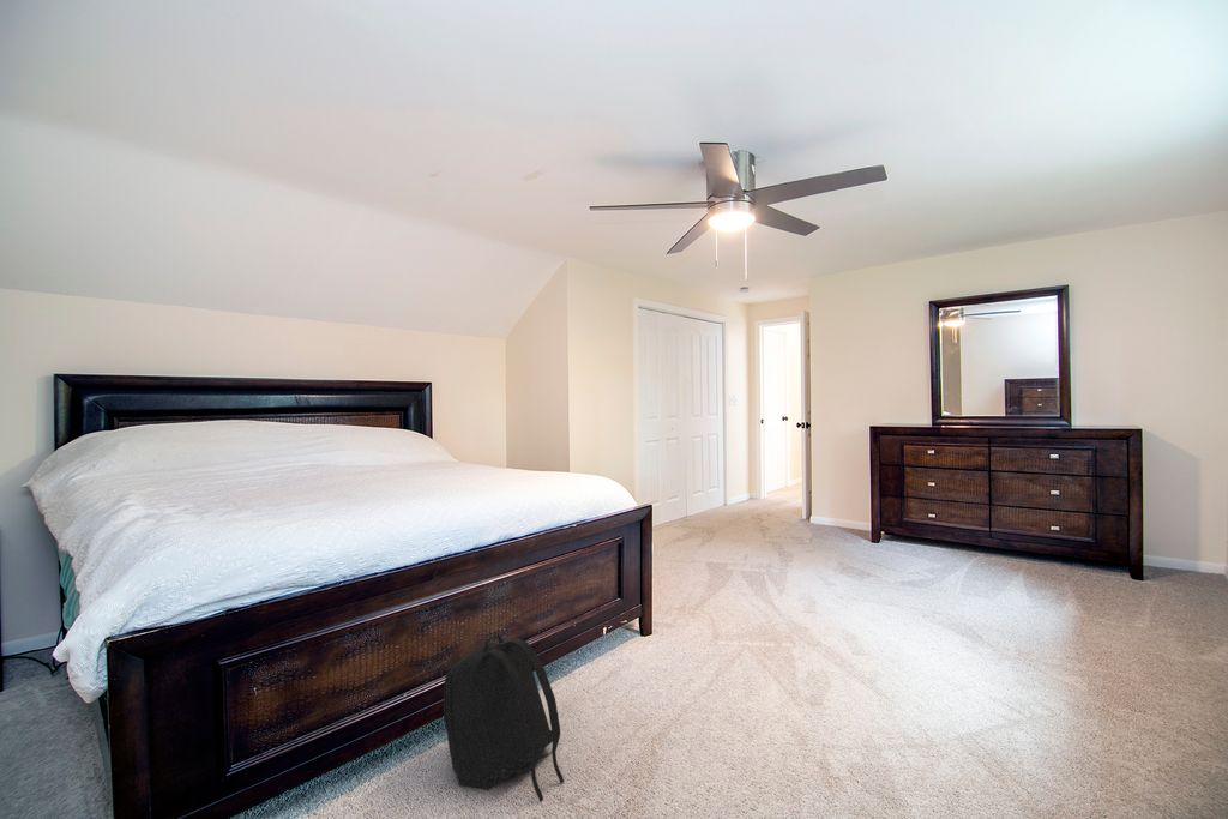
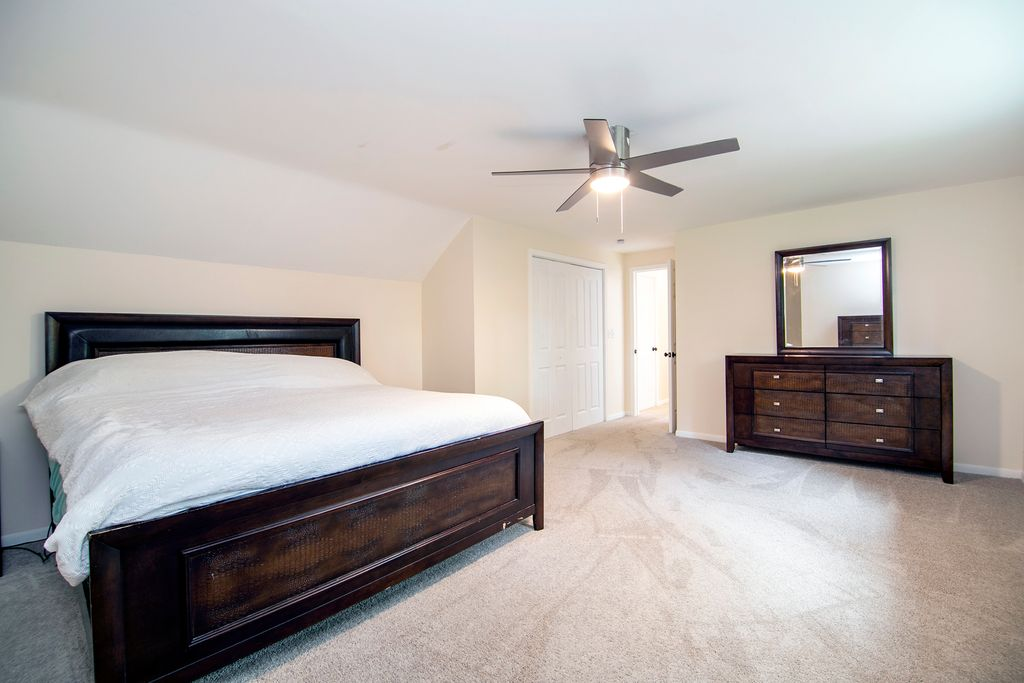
- backpack (505, 701)
